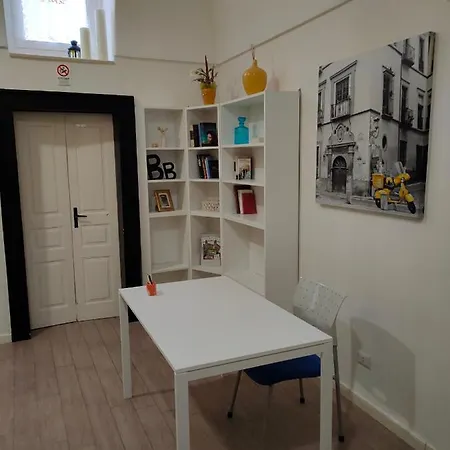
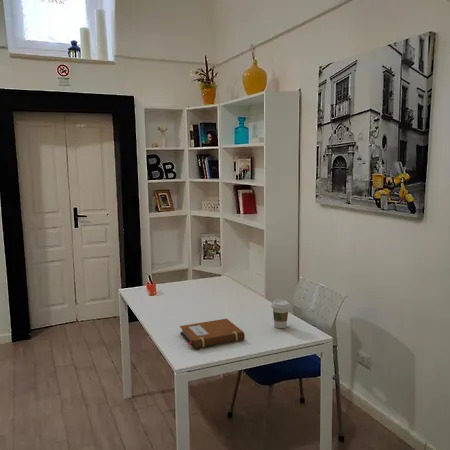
+ notebook (210, 333)
+ coffee cup (280, 314)
